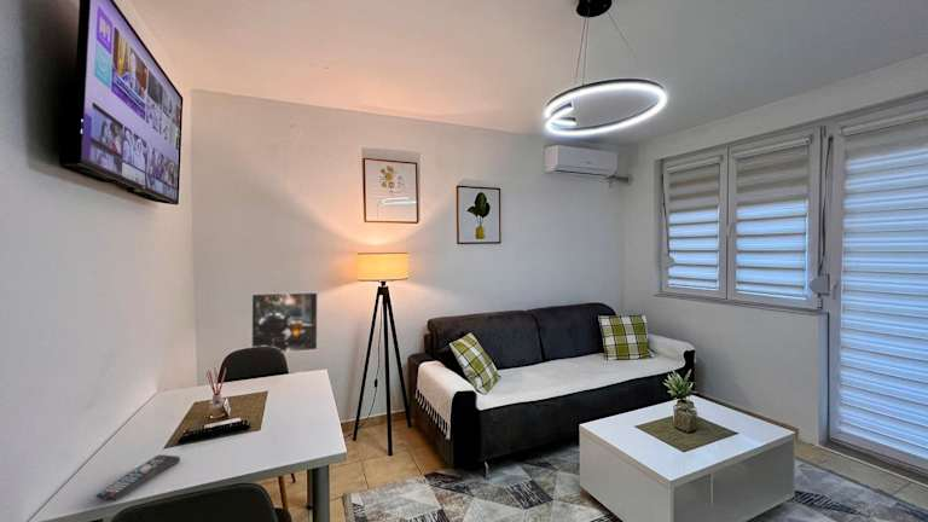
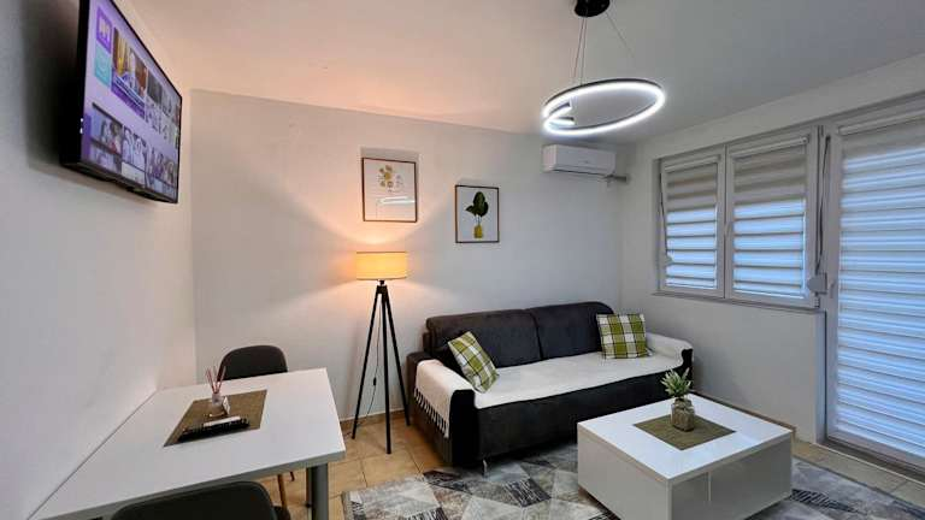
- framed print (285, 321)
- remote control (141, 475)
